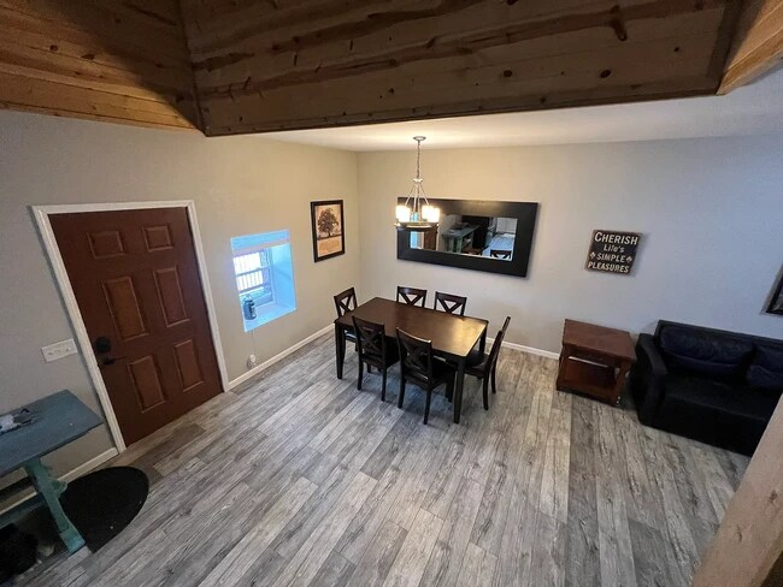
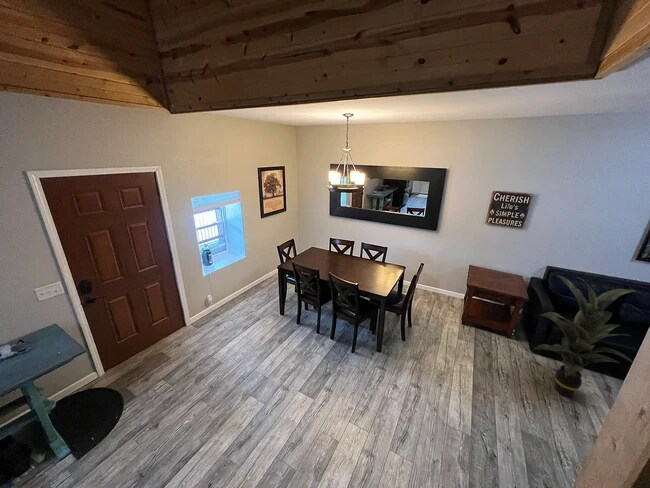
+ indoor plant (575, 337)
